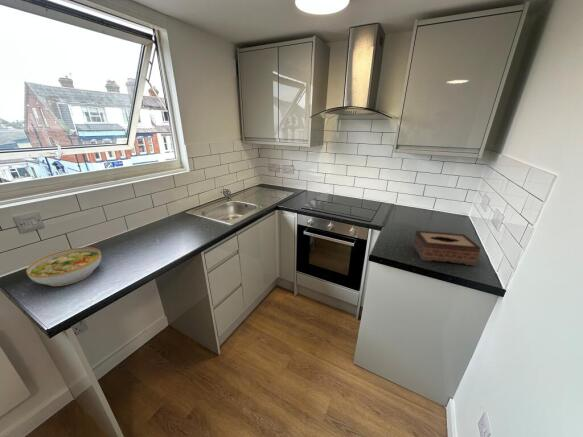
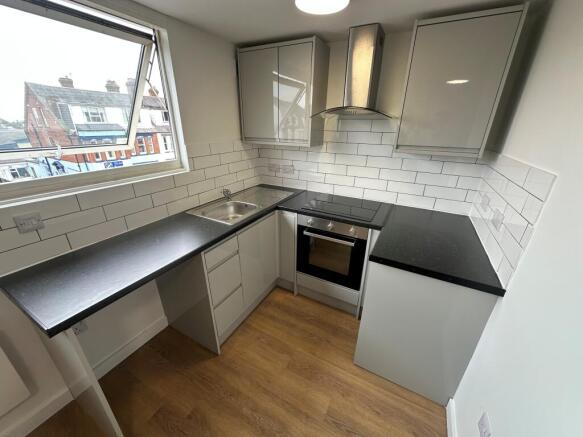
- bowl (68, 267)
- tissue box (443, 247)
